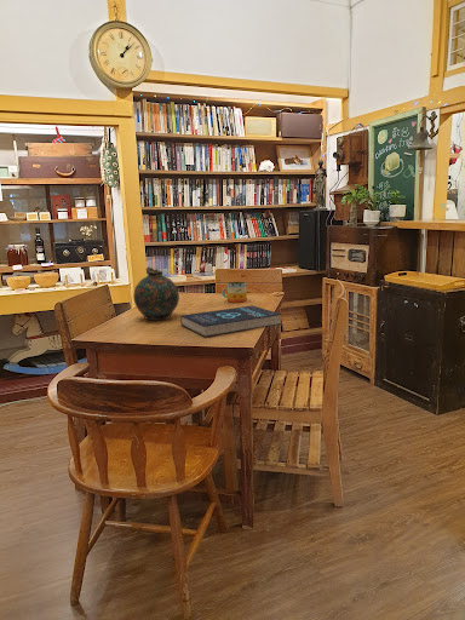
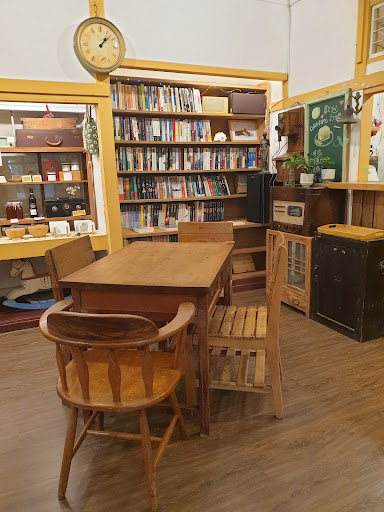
- mug (234, 292)
- snuff bottle (156, 292)
- book (230, 318)
